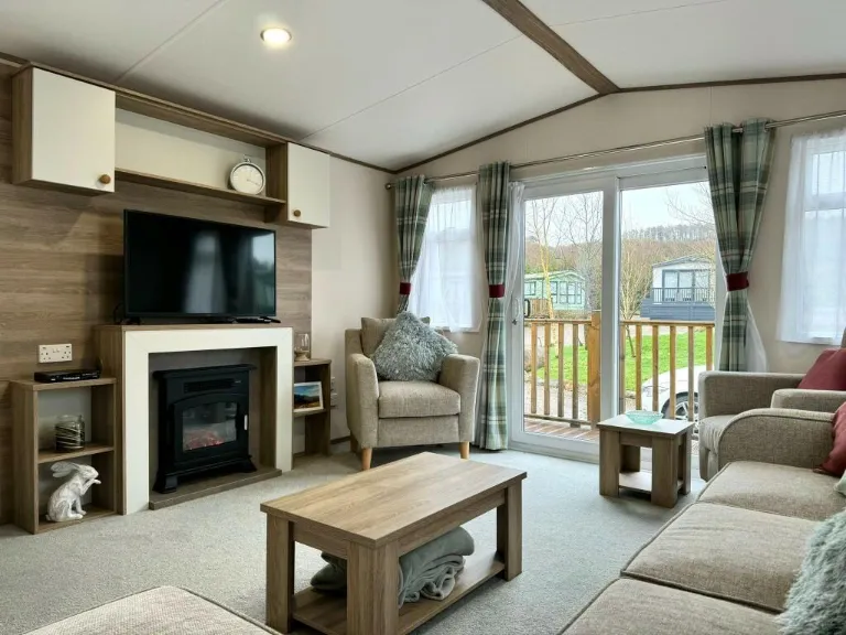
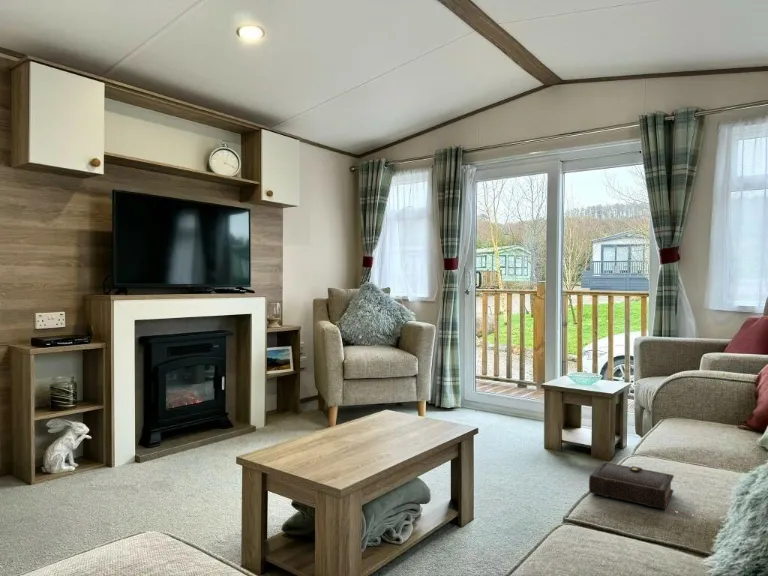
+ book (644, 486)
